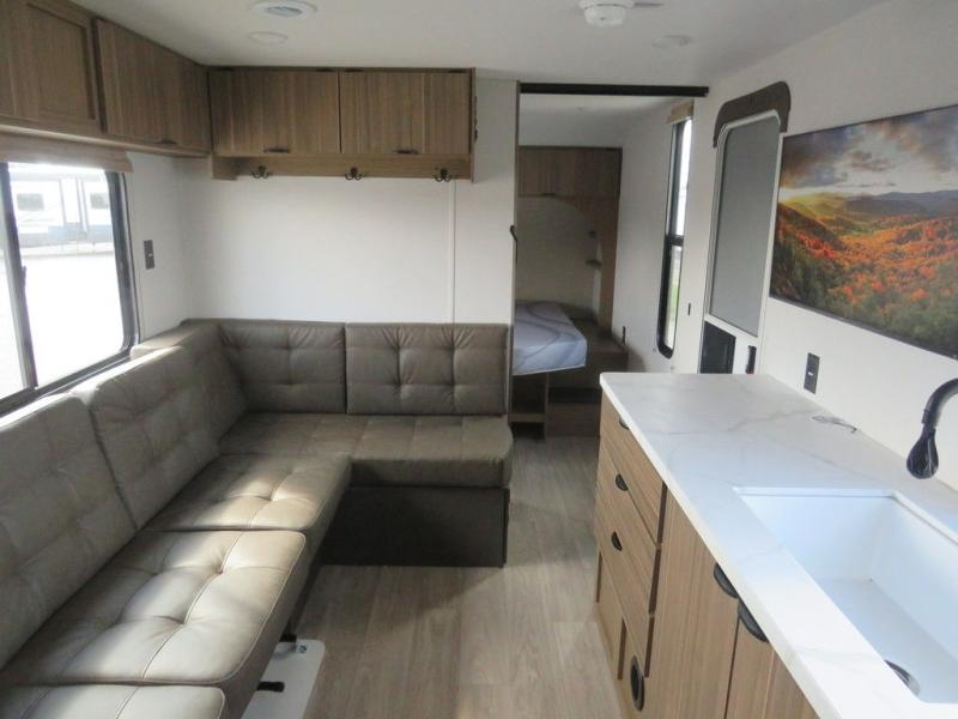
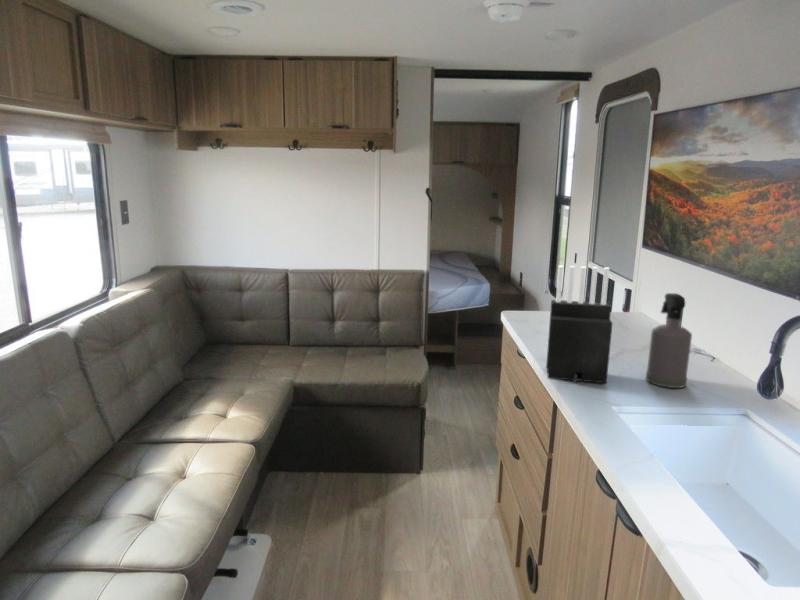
+ knife block (580, 323)
+ spray bottle (669, 337)
